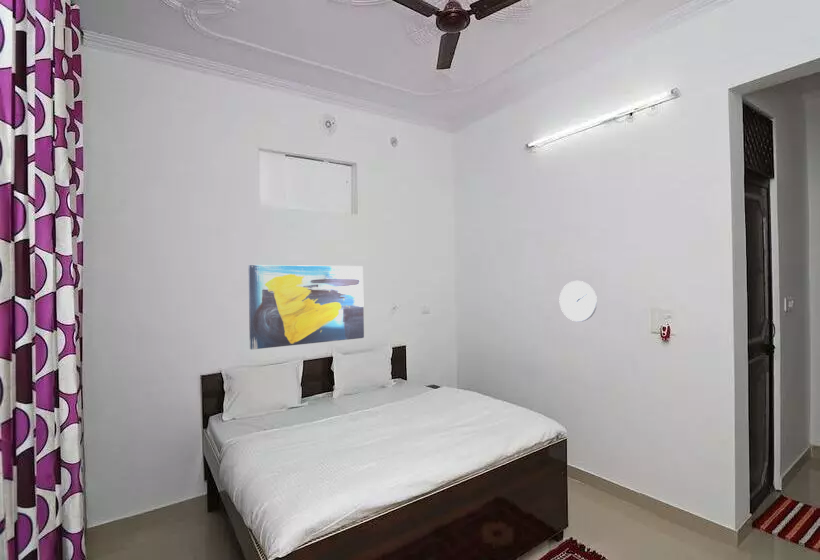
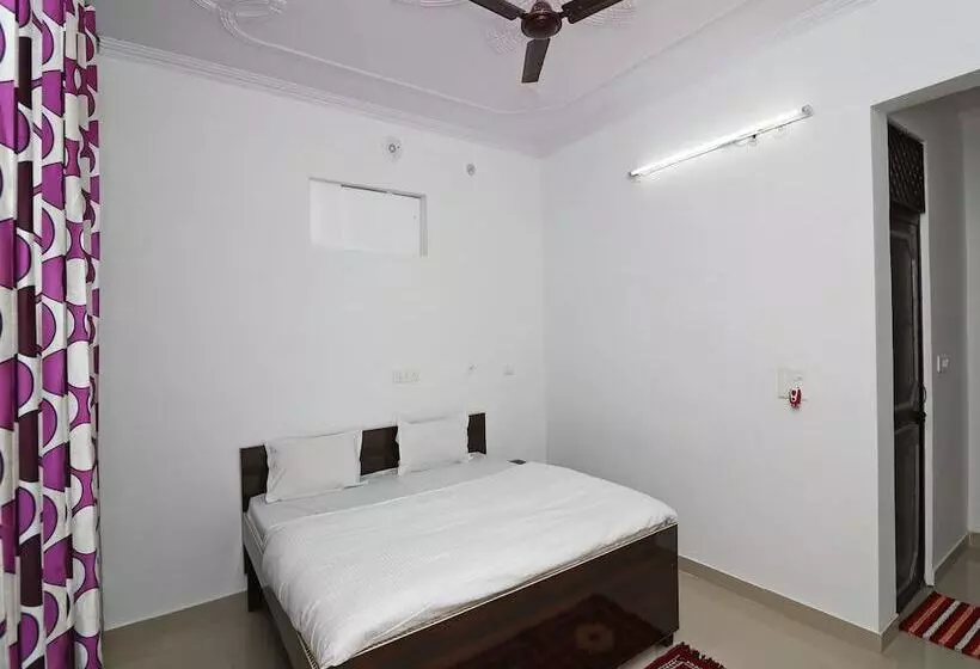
- wall art (310, 304)
- wall clock (576, 301)
